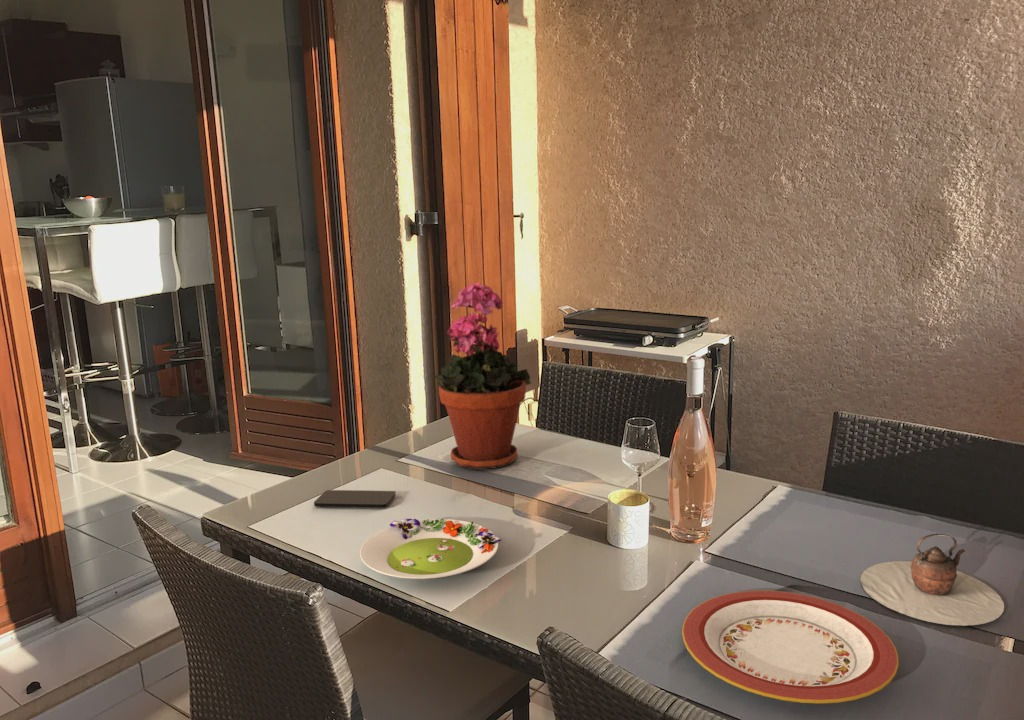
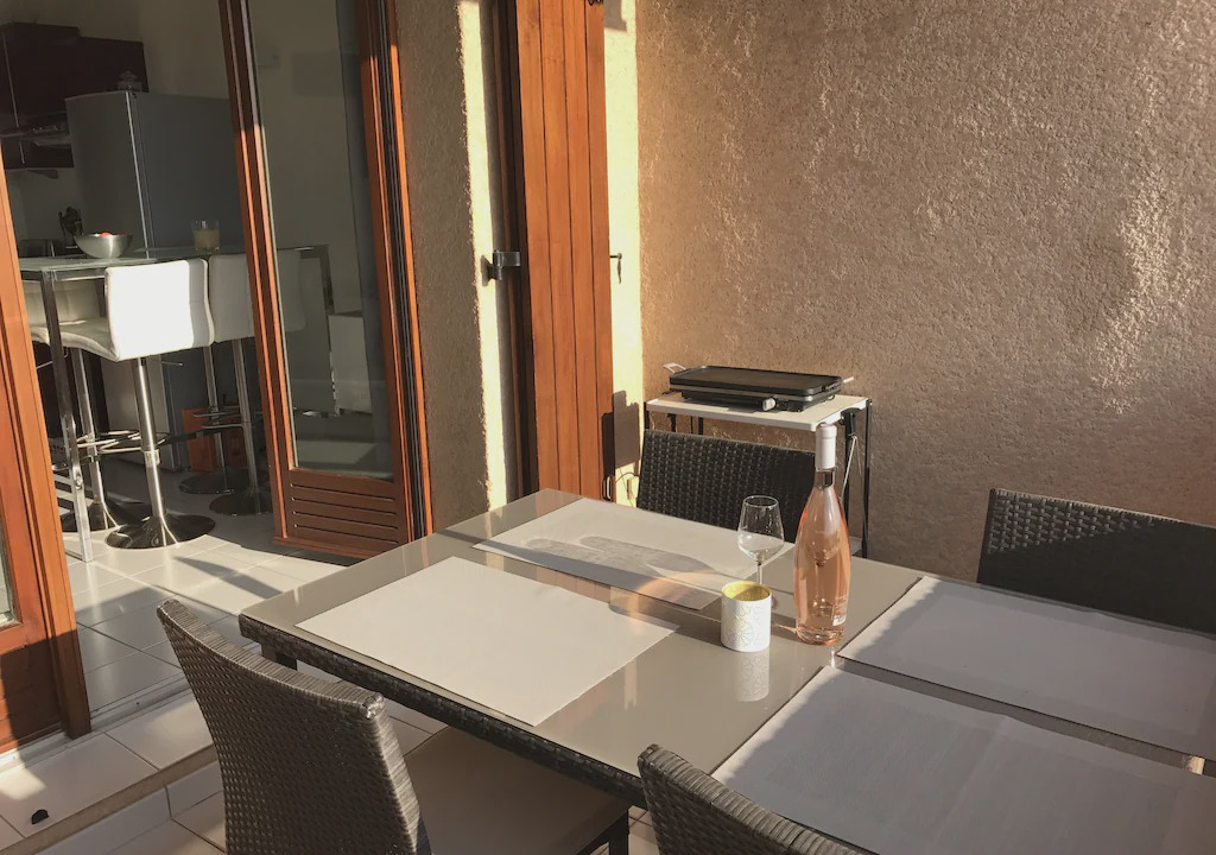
- potted plant (478, 373)
- salad plate (429, 549)
- smartphone (355, 498)
- teapot (931, 564)
- plate (785, 646)
